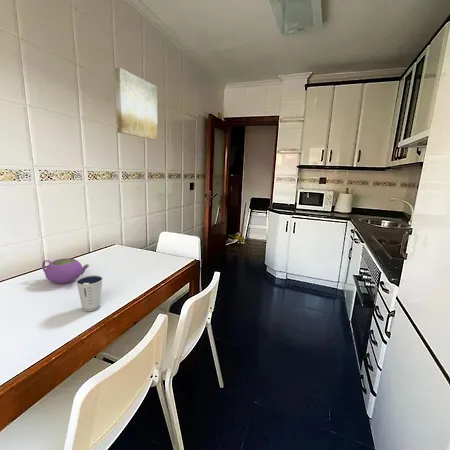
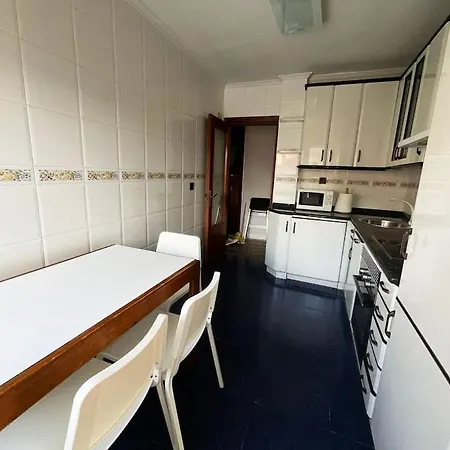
- wall art (138, 108)
- dixie cup (90, 293)
- teapot (65, 271)
